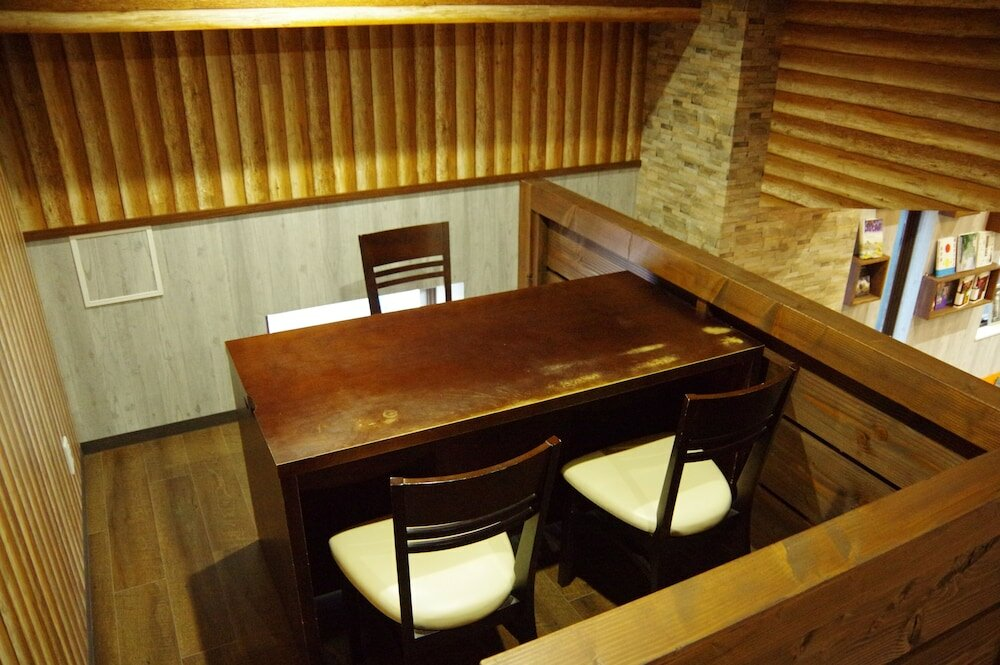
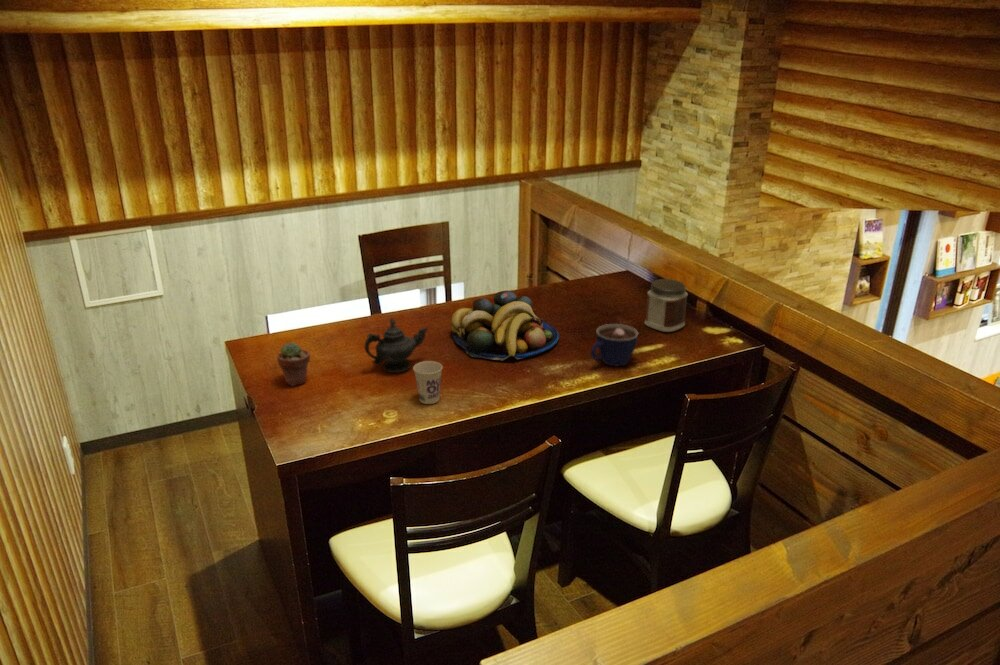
+ potted succulent (294, 362)
+ teapot (396, 342)
+ cup (428, 383)
+ jar (666, 304)
+ cup (611, 347)
+ fruit bowl (506, 319)
